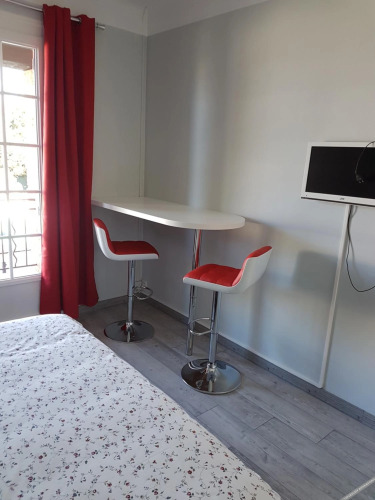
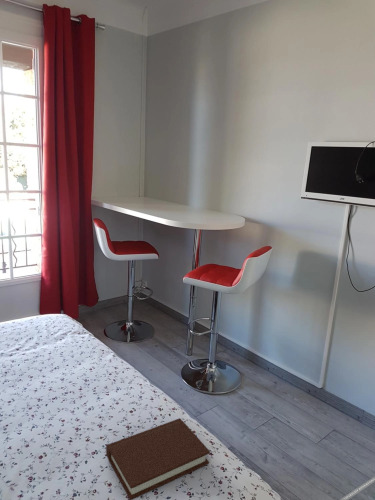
+ book (157, 453)
